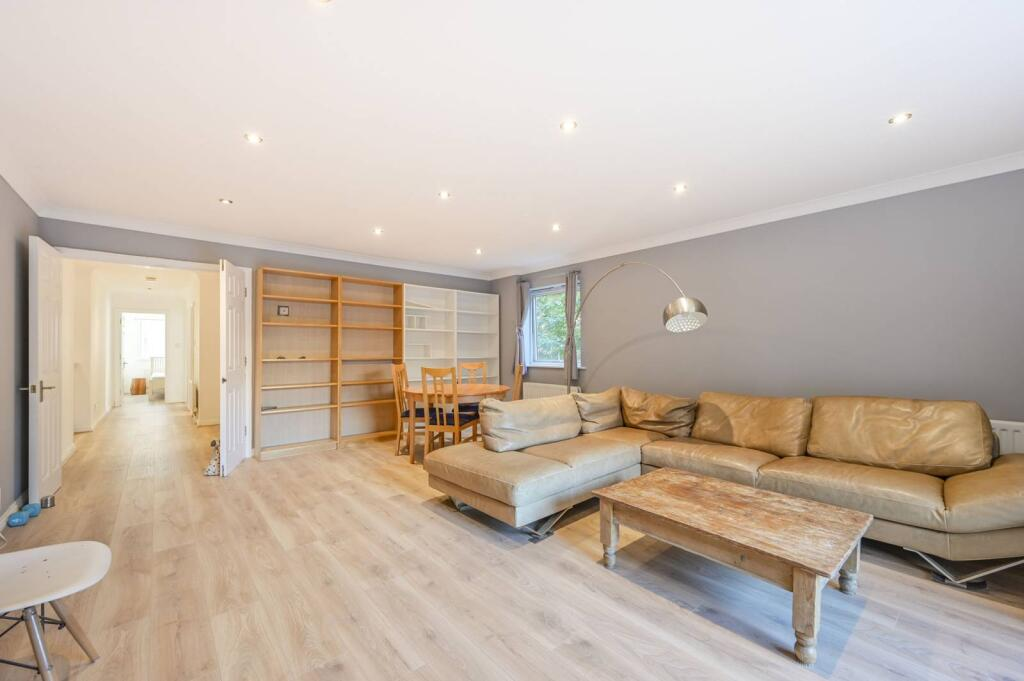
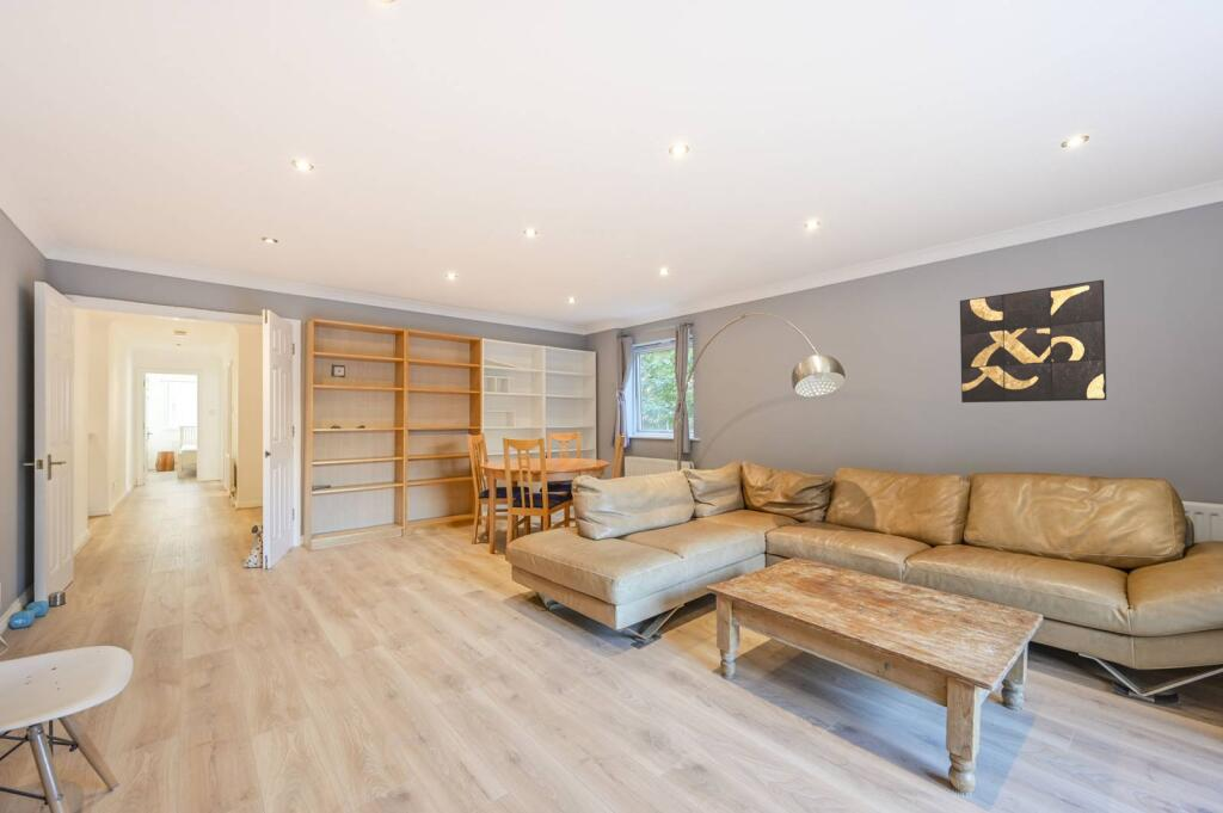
+ wall art (1027, 346)
